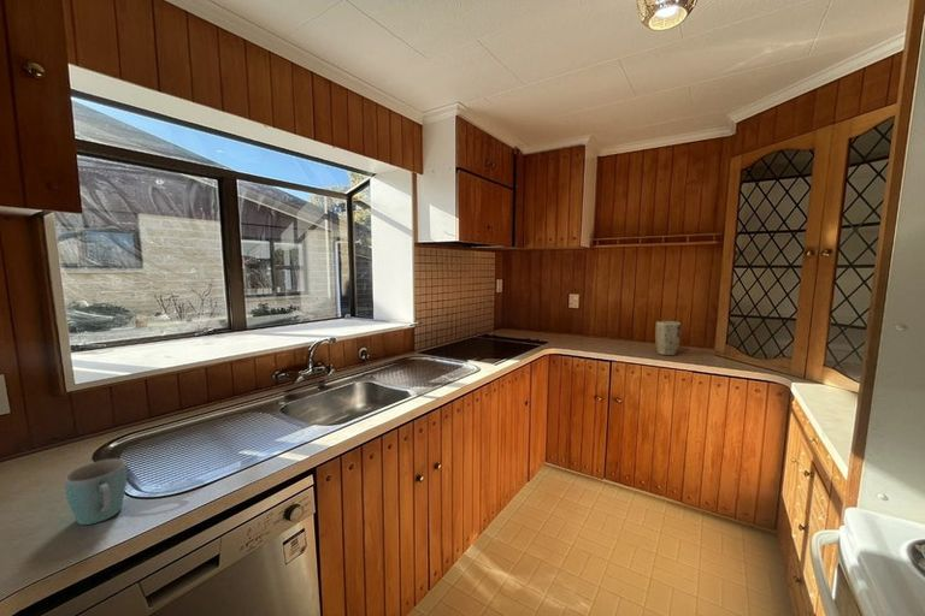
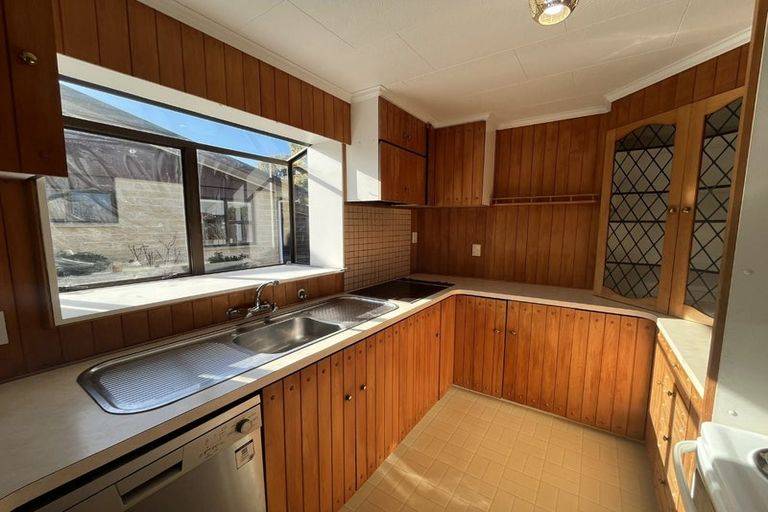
- mug (100, 494)
- plant pot (667, 338)
